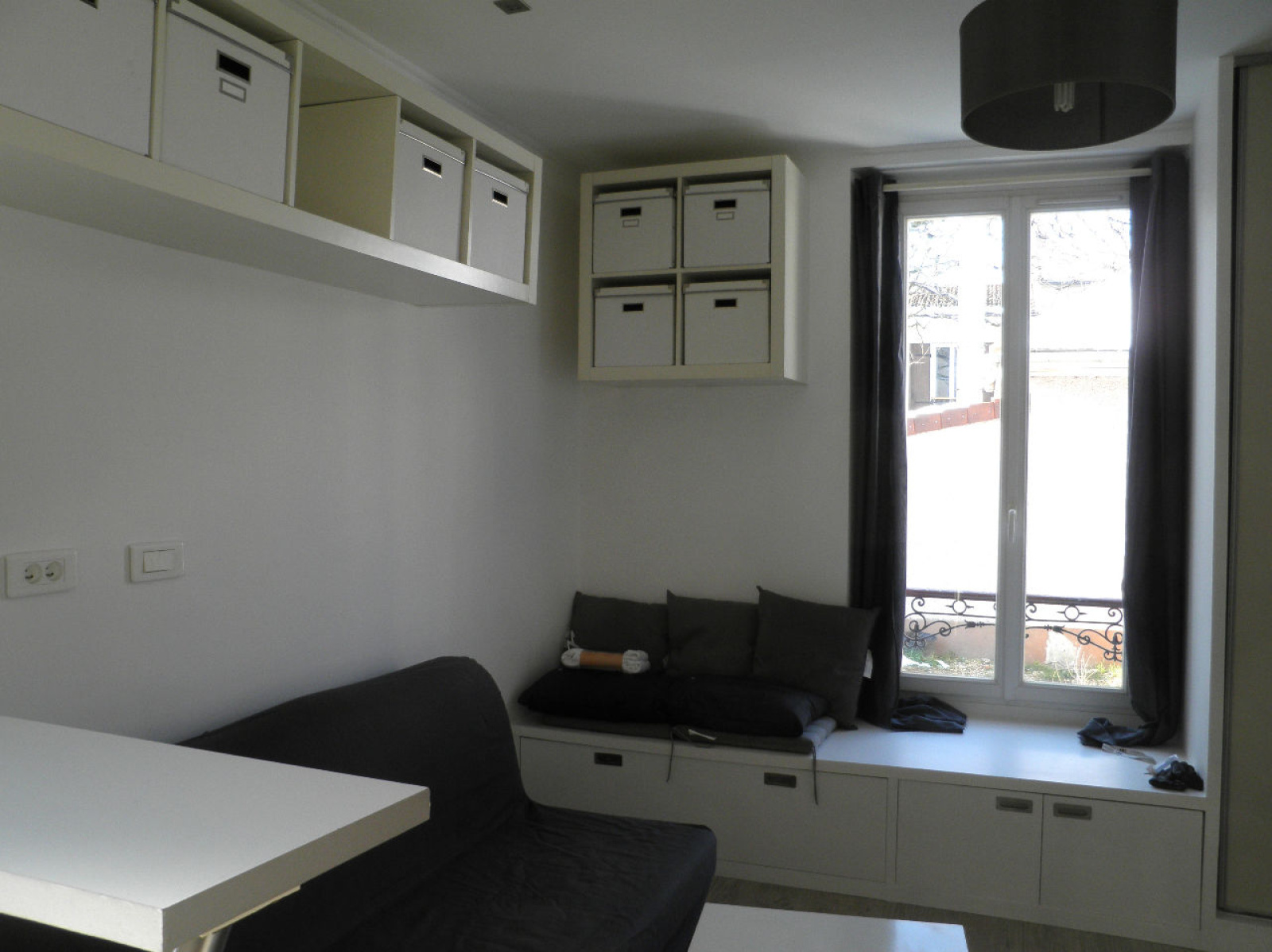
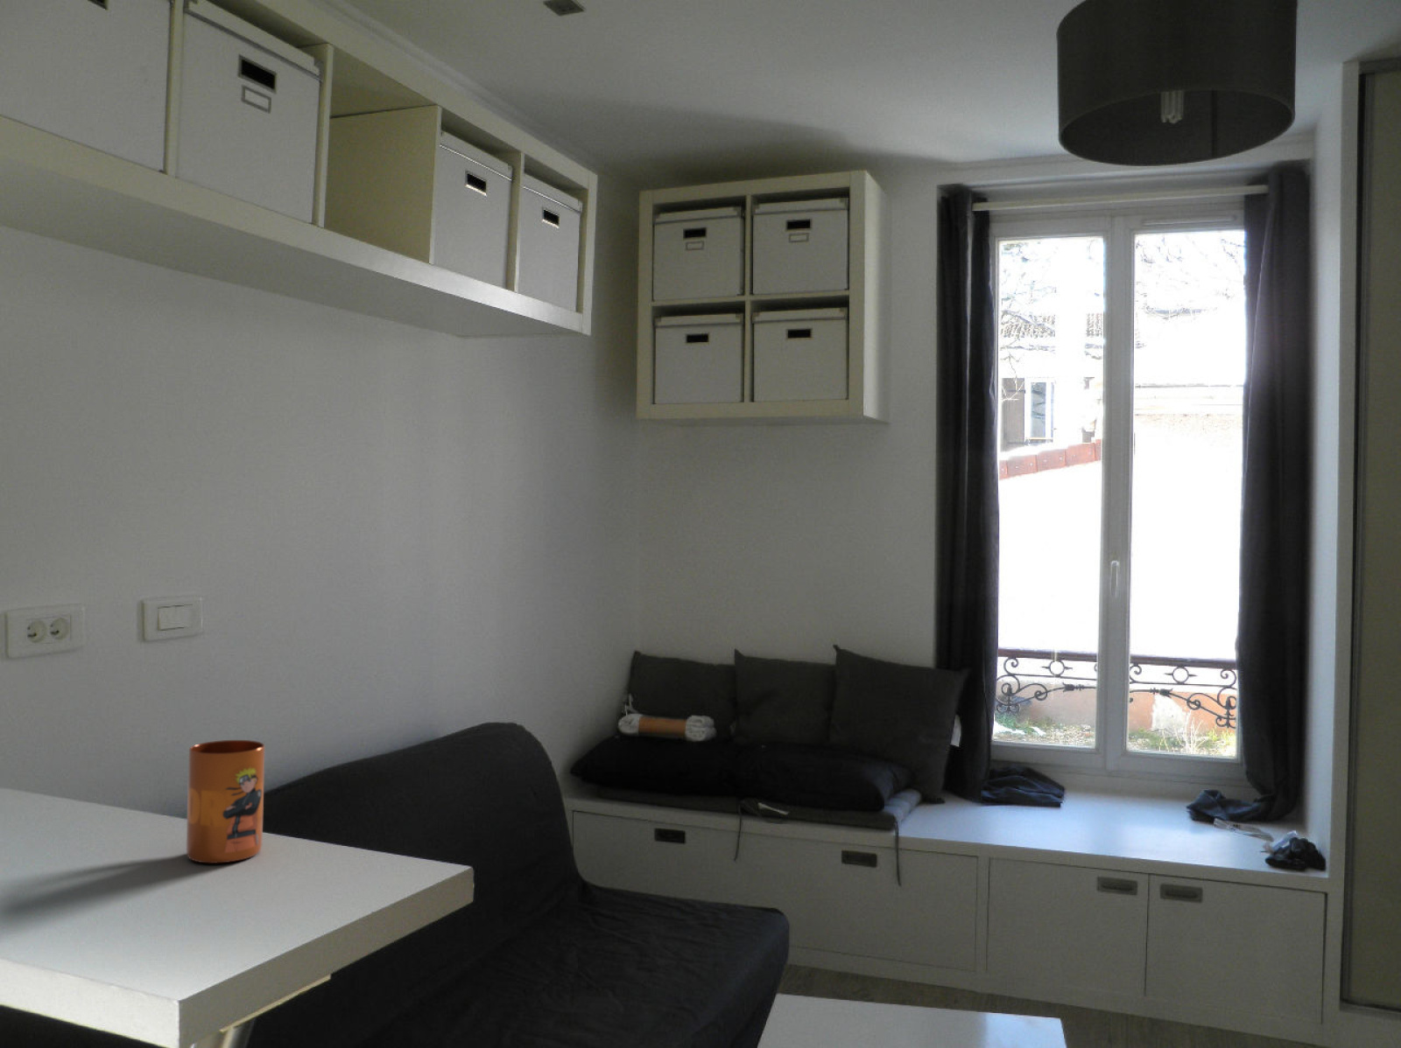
+ mug (217, 796)
